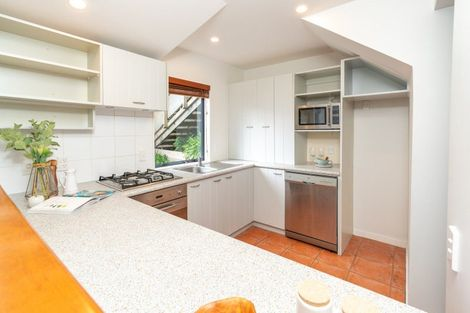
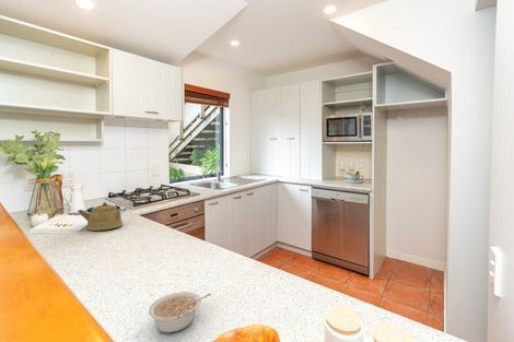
+ legume (177, 309)
+ kettle (101, 214)
